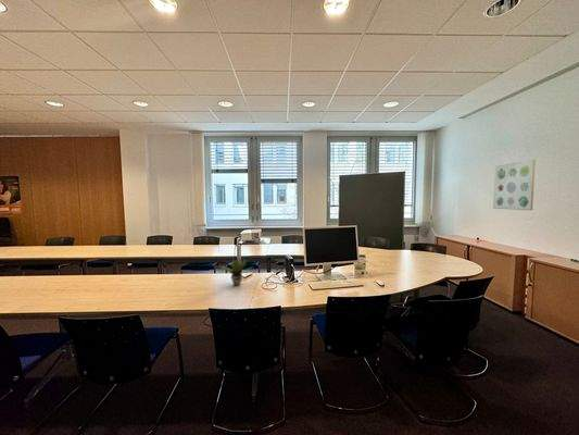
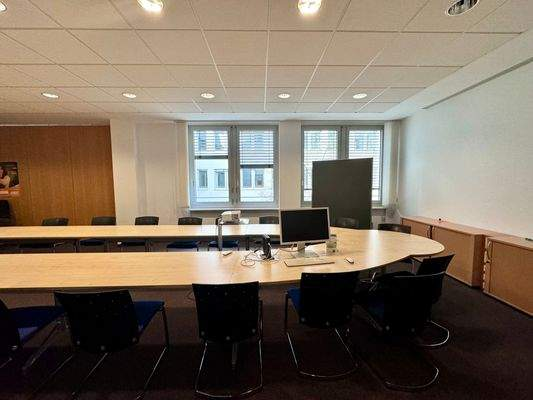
- wall art (512, 186)
- potted plant (237, 272)
